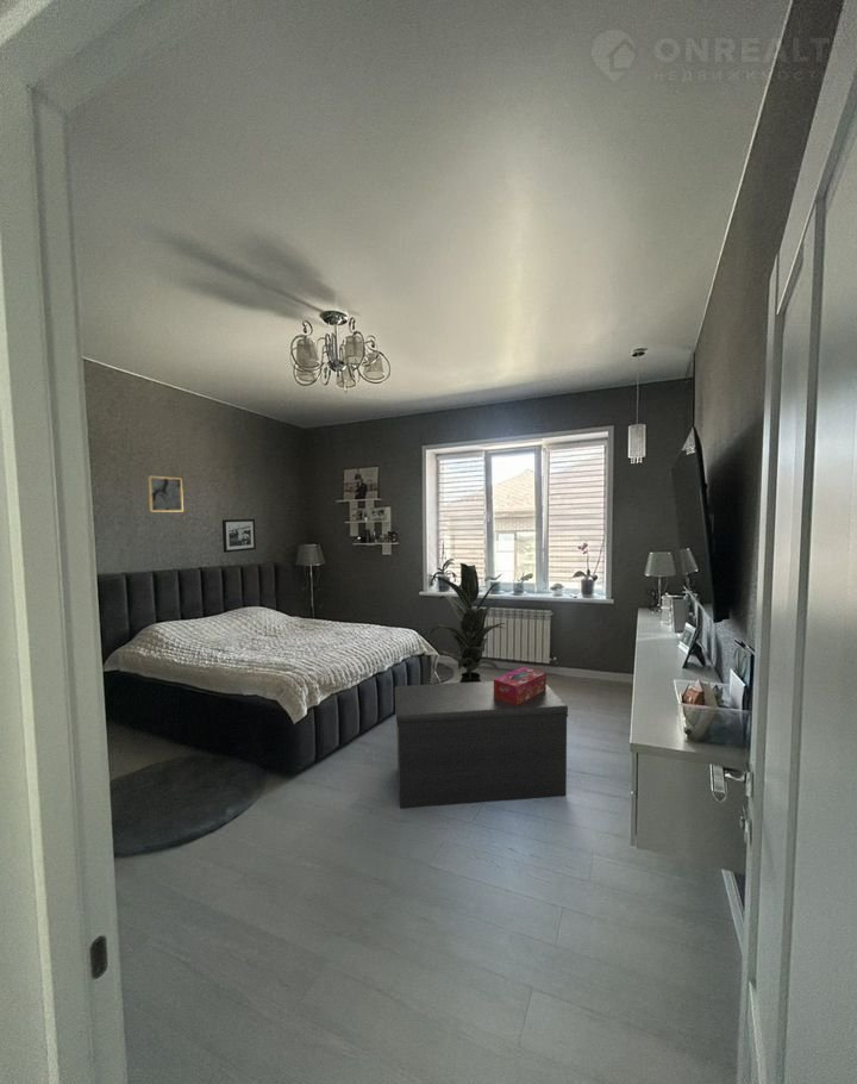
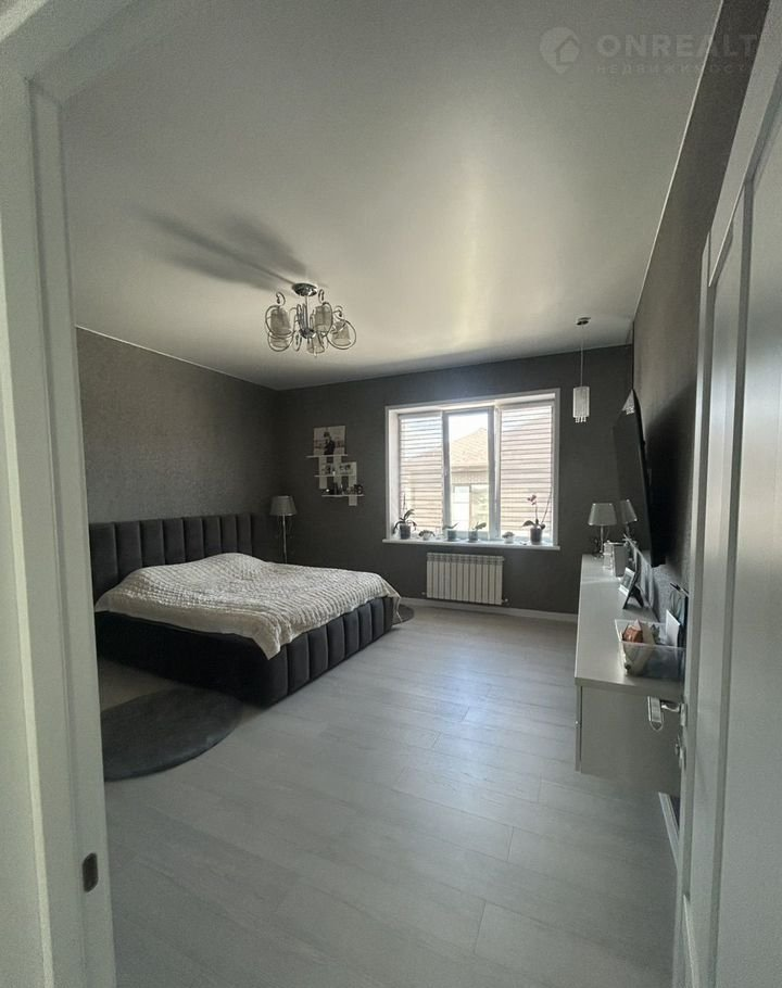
- indoor plant (464, 634)
- wall art (165, 494)
- picture frame (239, 535)
- tissue box (520, 684)
- bench (476, 737)
